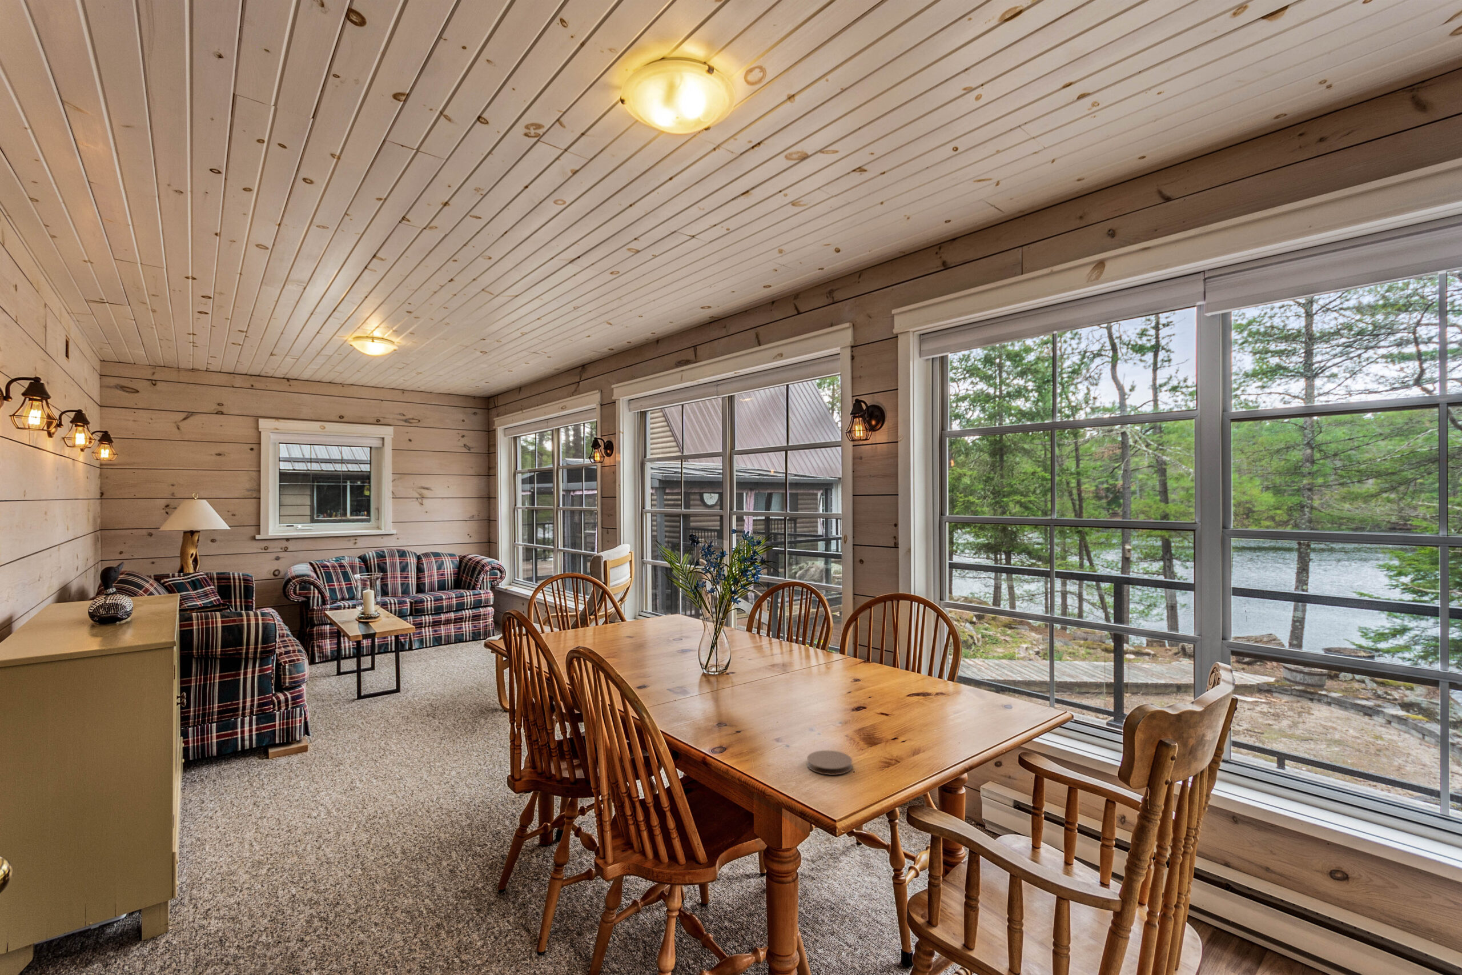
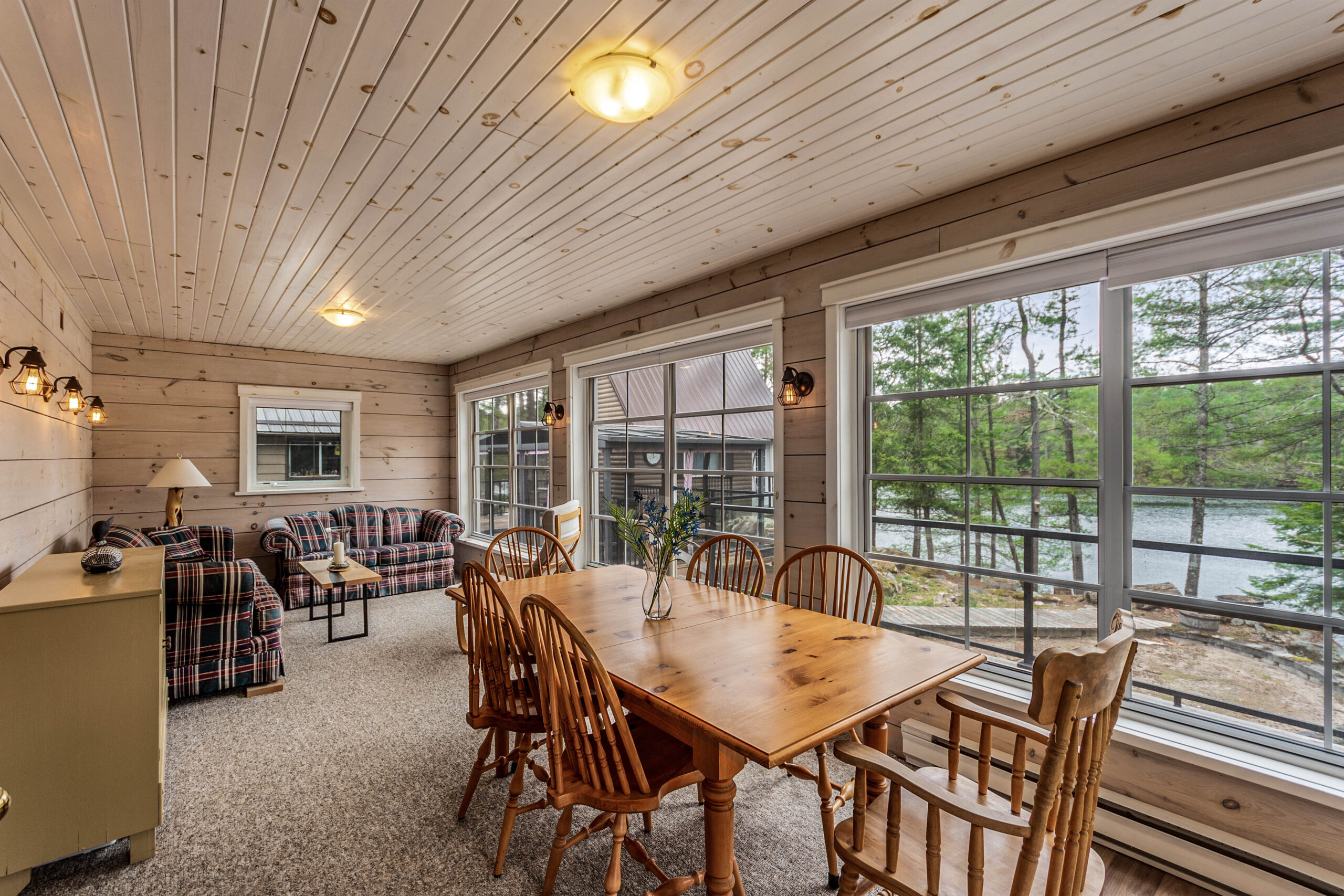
- coaster (829, 762)
